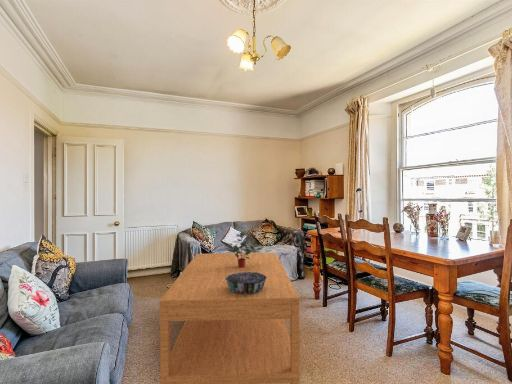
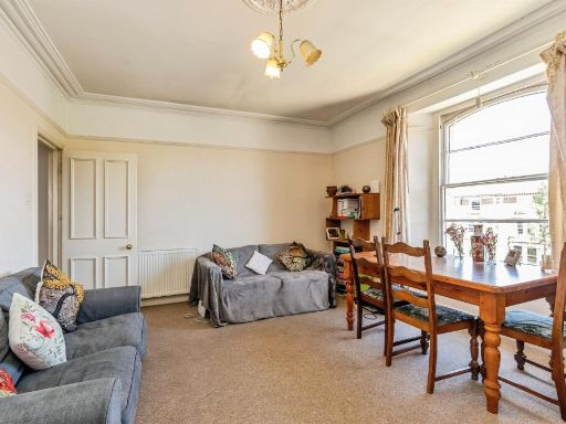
- decorative bowl (246, 283)
- coffee table (234, 304)
- potted plant (245, 249)
